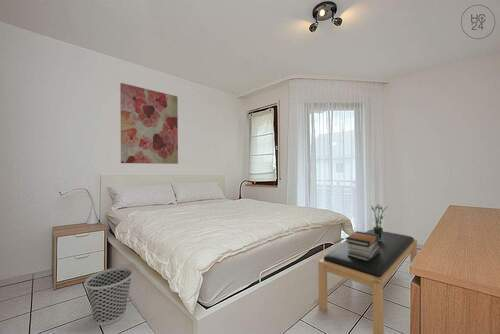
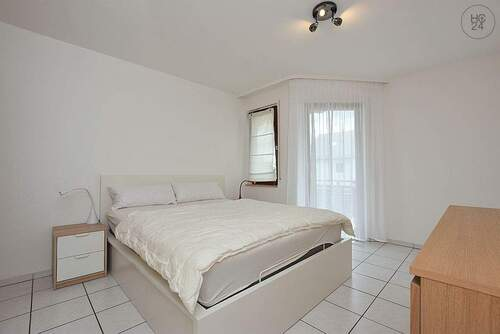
- wall art (151, 126)
- book stack (362, 245)
- potted plant (380, 222)
- wastebasket (110, 296)
- bench (373, 266)
